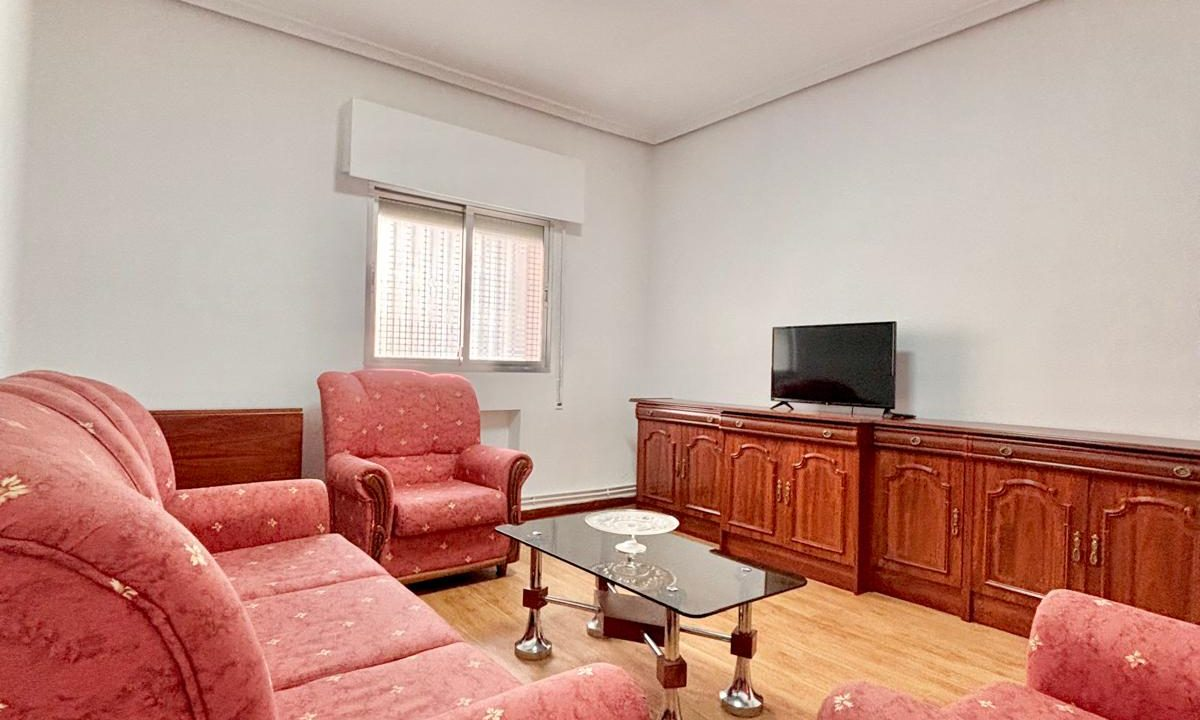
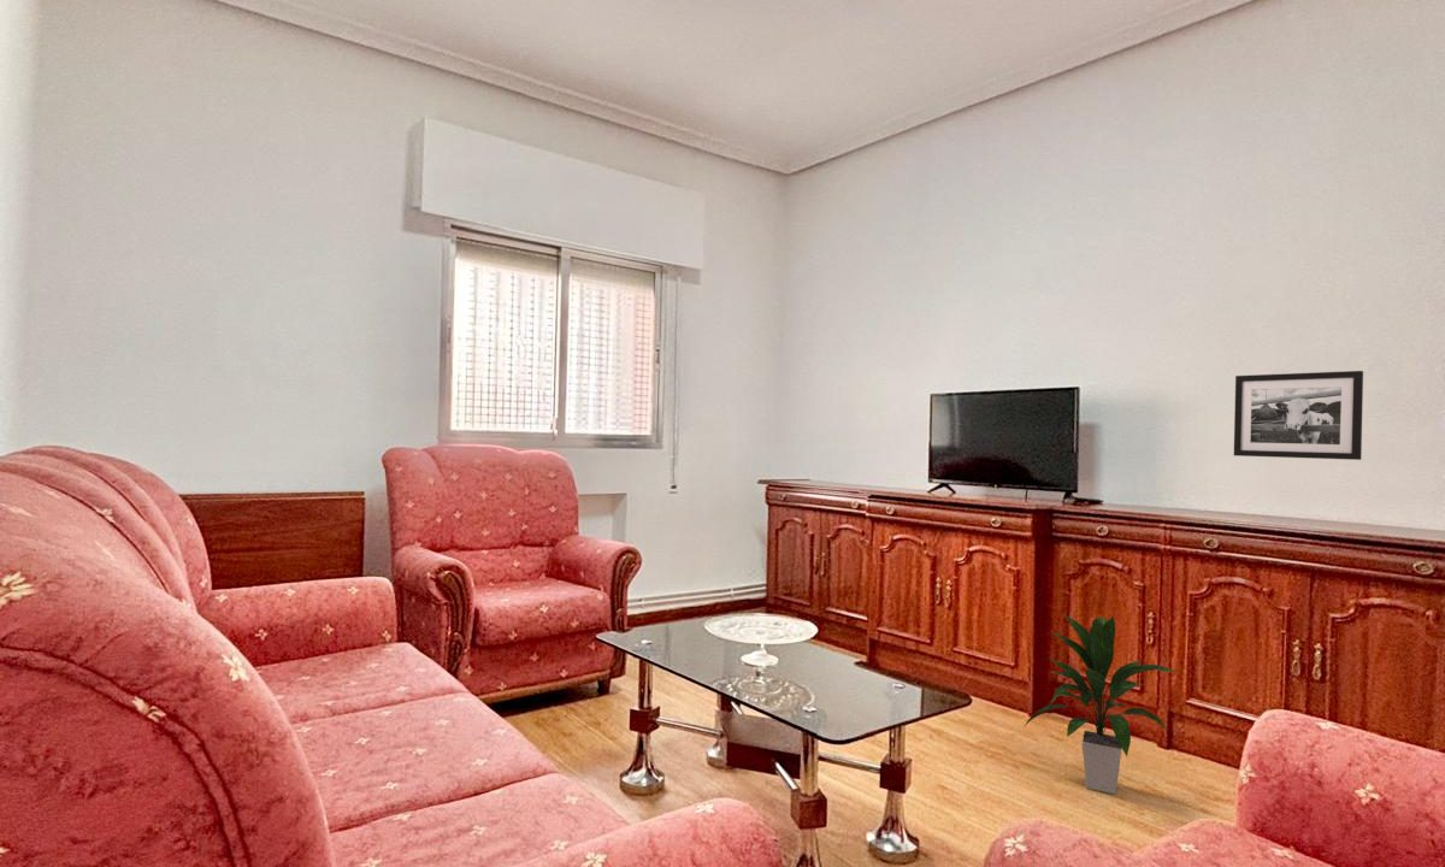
+ picture frame (1294, 415)
+ indoor plant (1097, 696)
